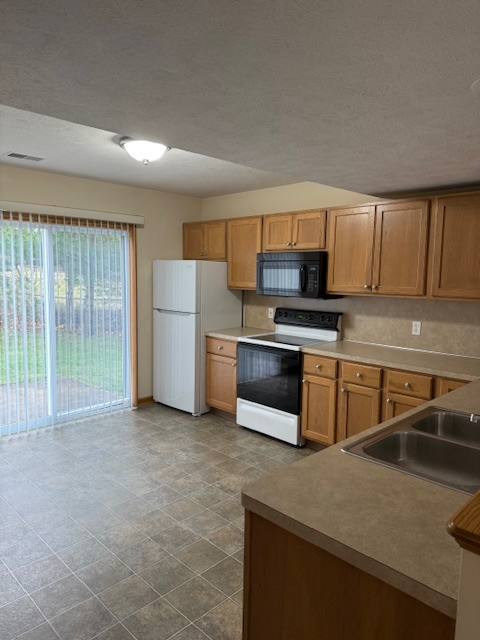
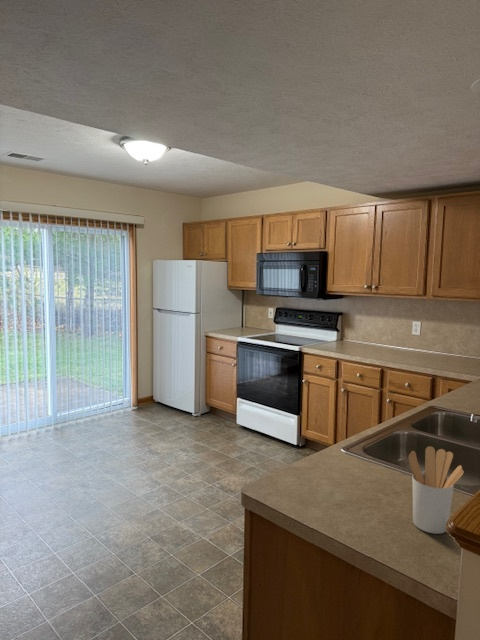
+ utensil holder (433, 487)
